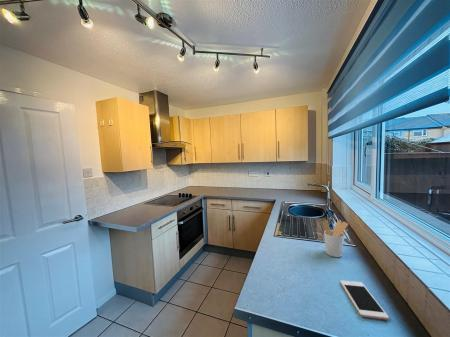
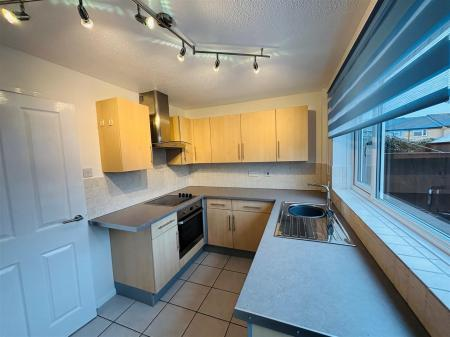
- utensil holder (336, 237)
- cell phone (361, 297)
